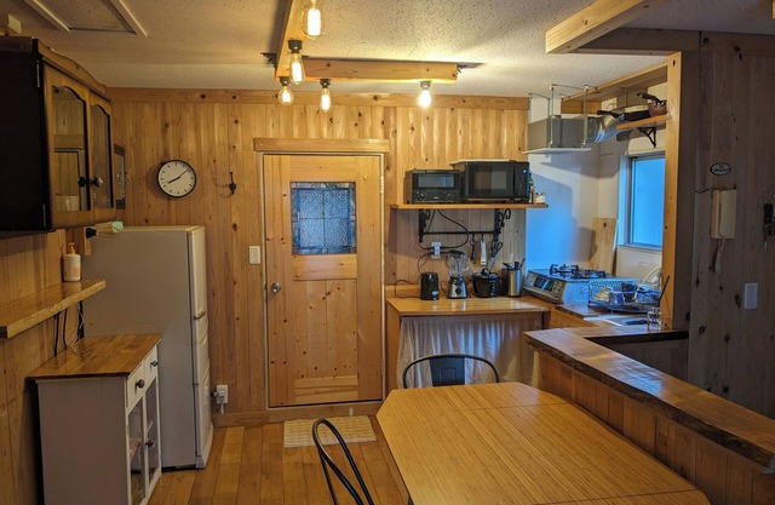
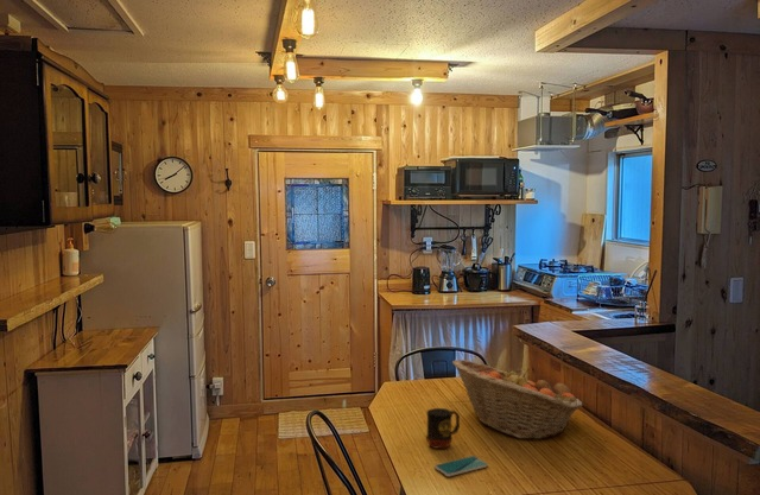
+ smartphone (461, 465)
+ mug (443, 426)
+ fruit basket (513, 392)
